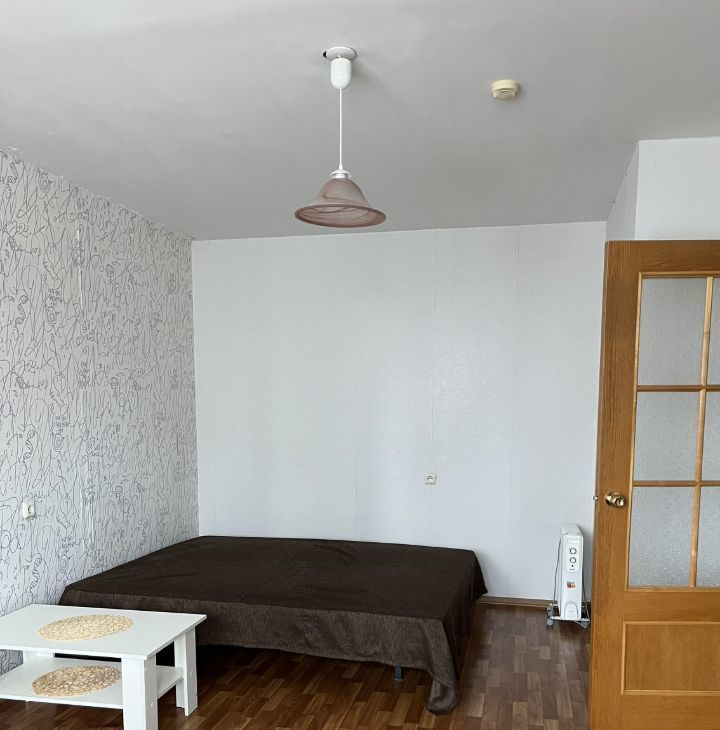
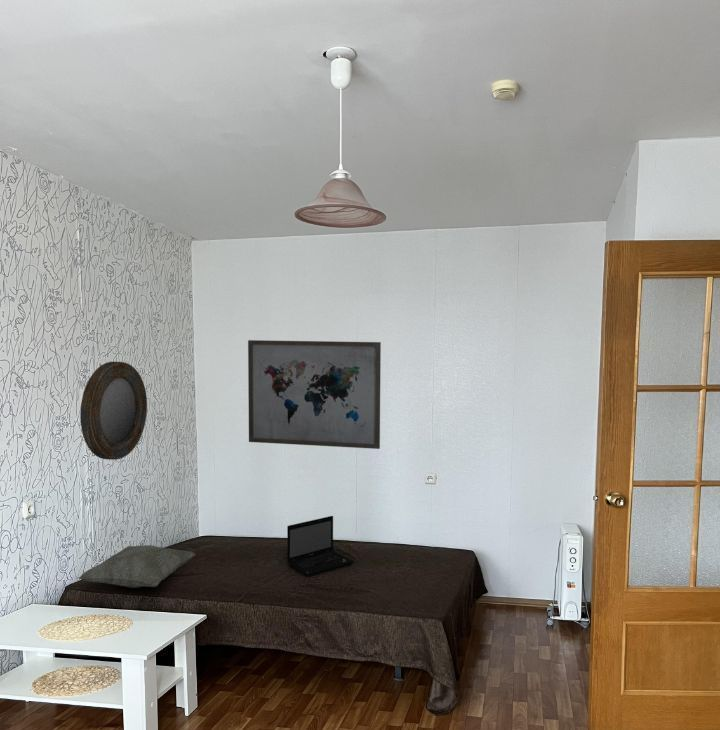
+ home mirror (116, 410)
+ wall art (312, 393)
+ laptop (320, 545)
+ decorative pillow (140, 565)
